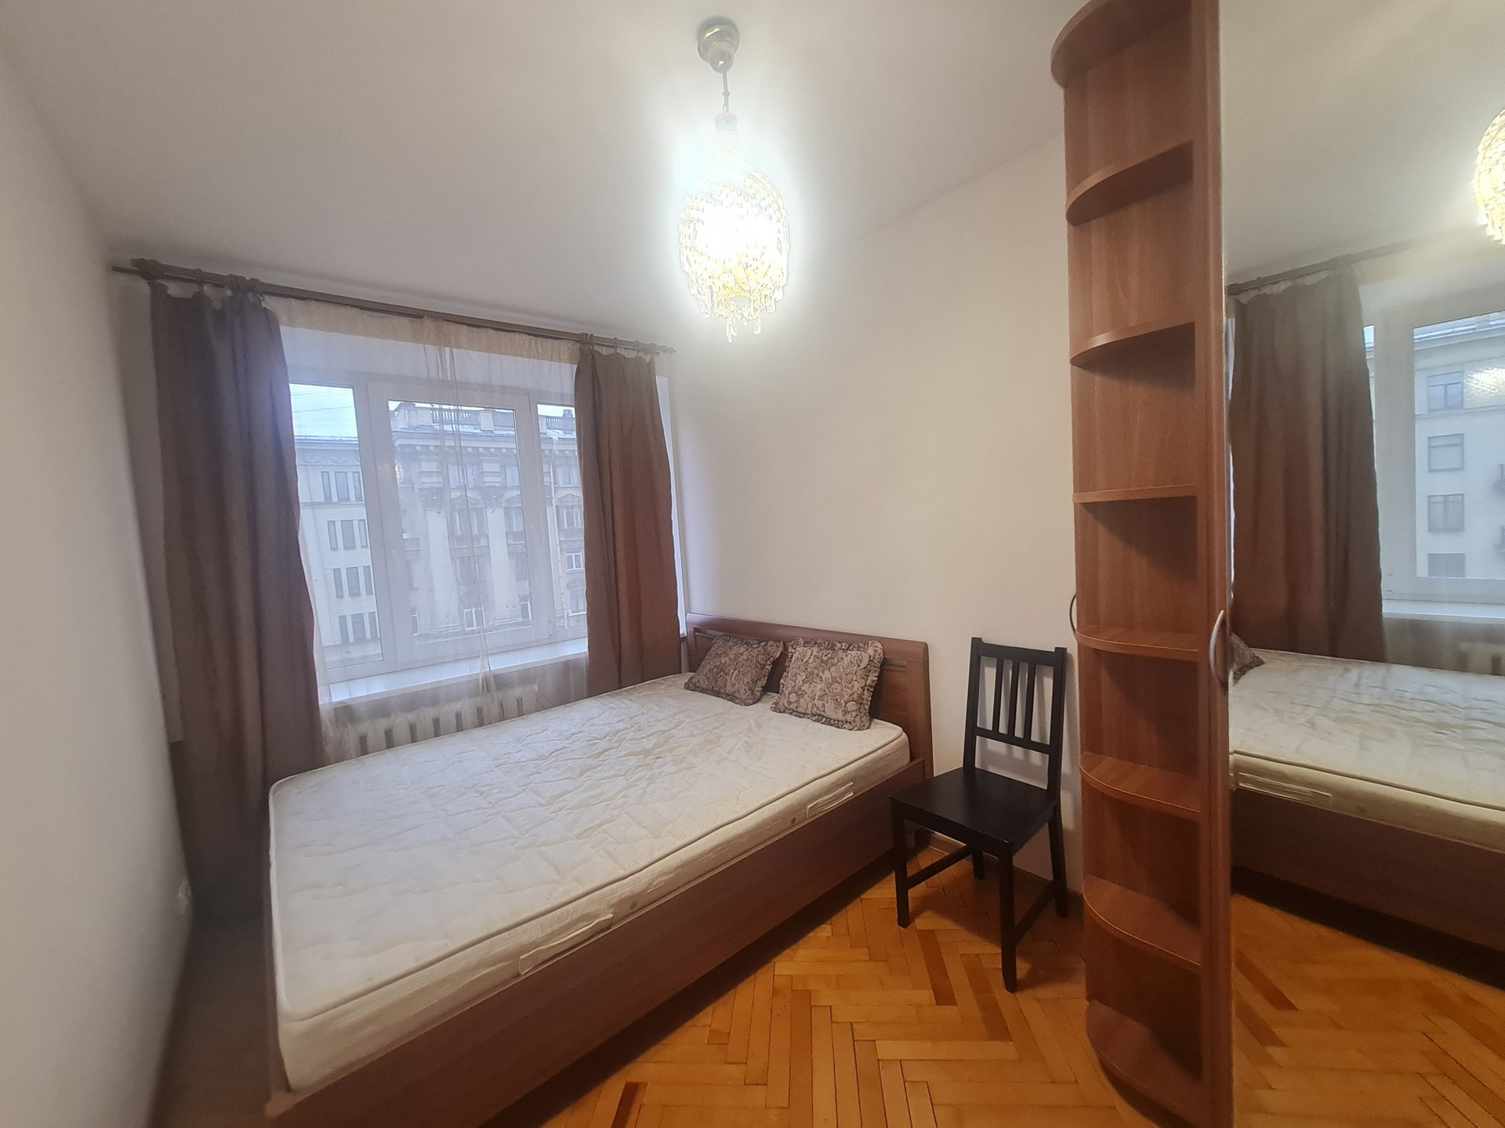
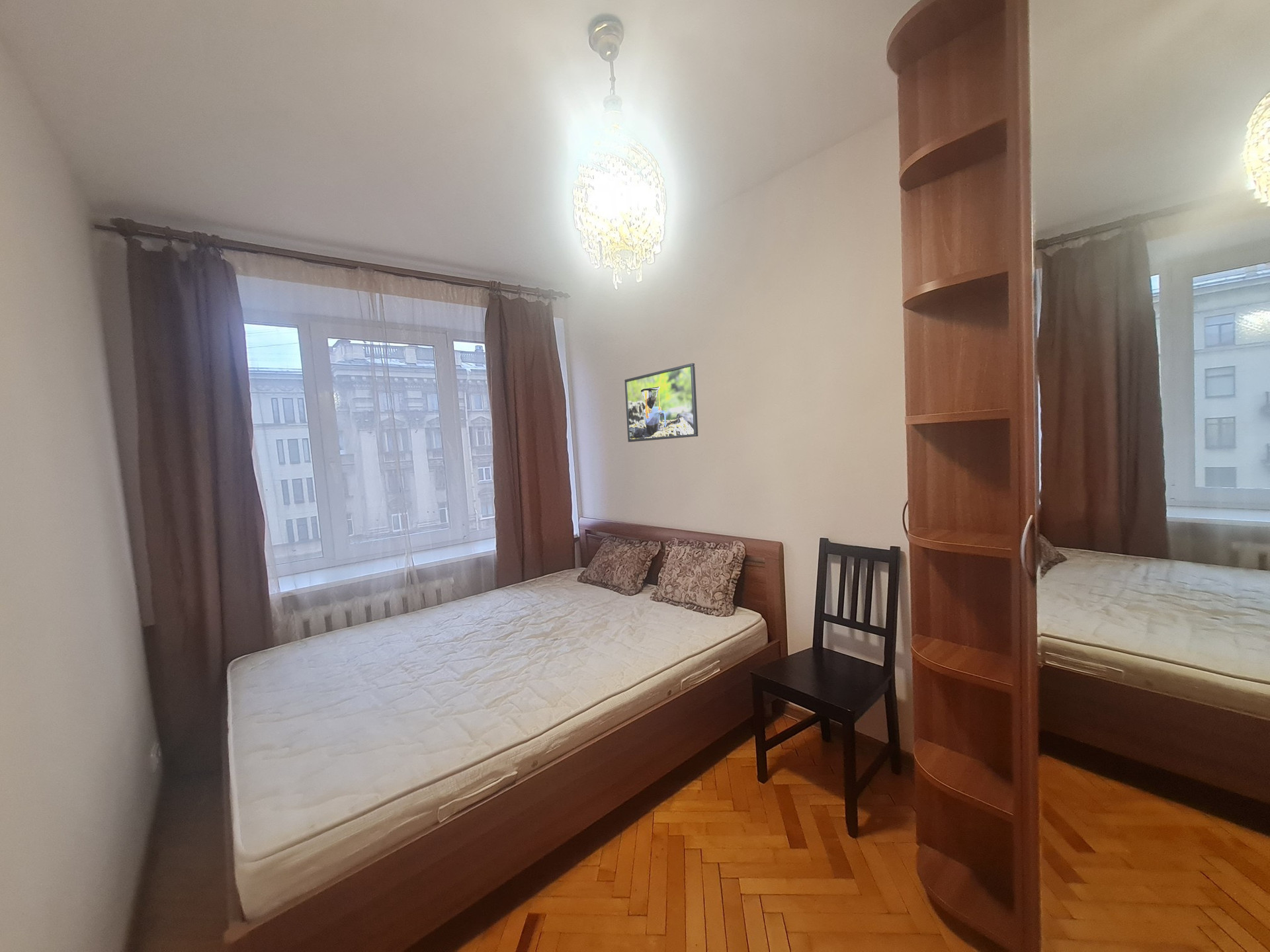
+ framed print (658, 405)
